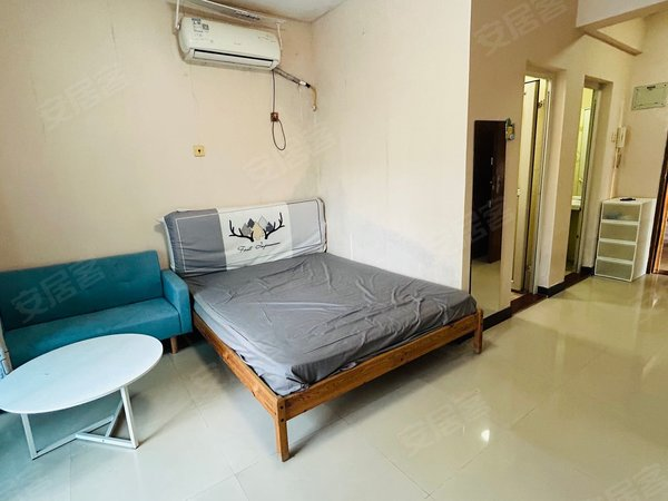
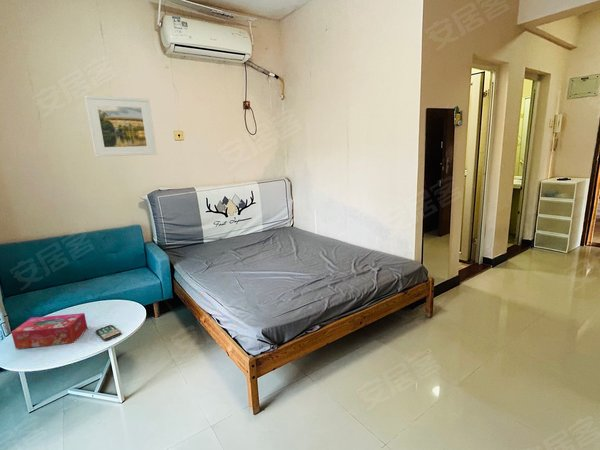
+ tissue box (51, 330)
+ smartphone (108, 332)
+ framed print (123, 126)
